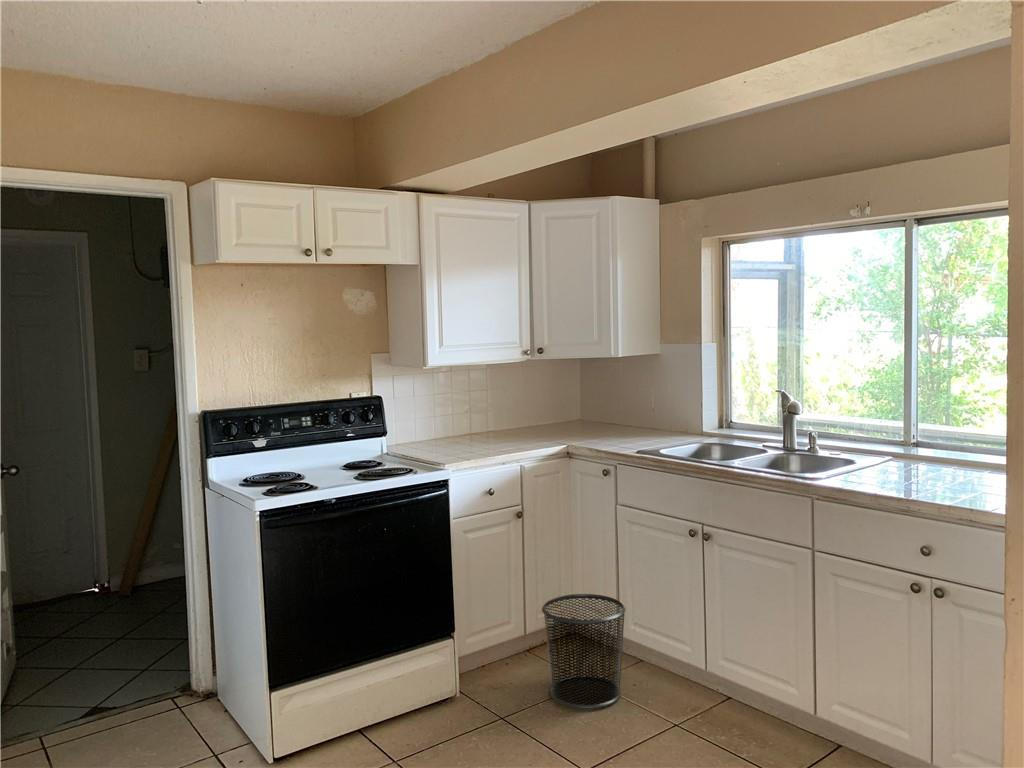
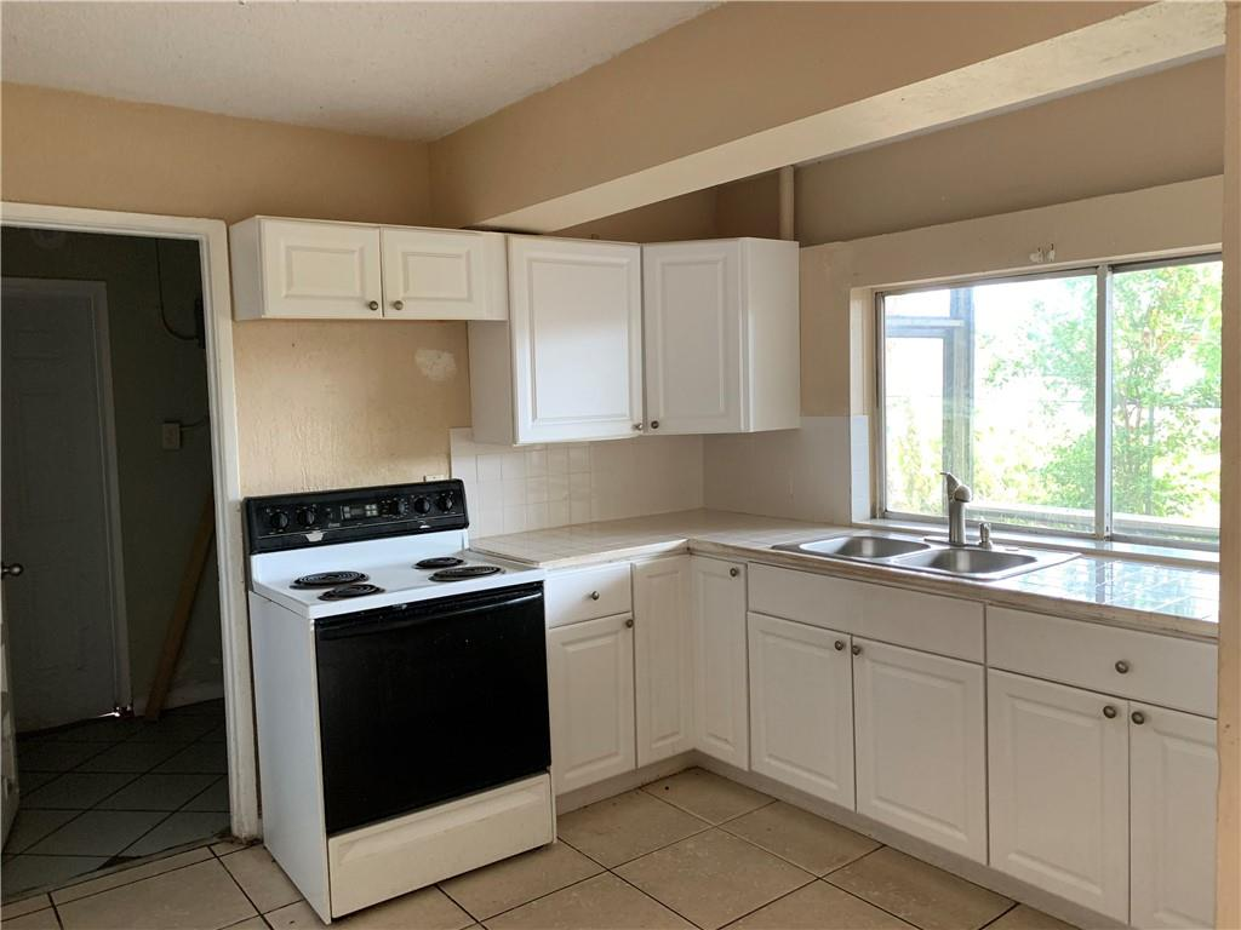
- trash can (584, 650)
